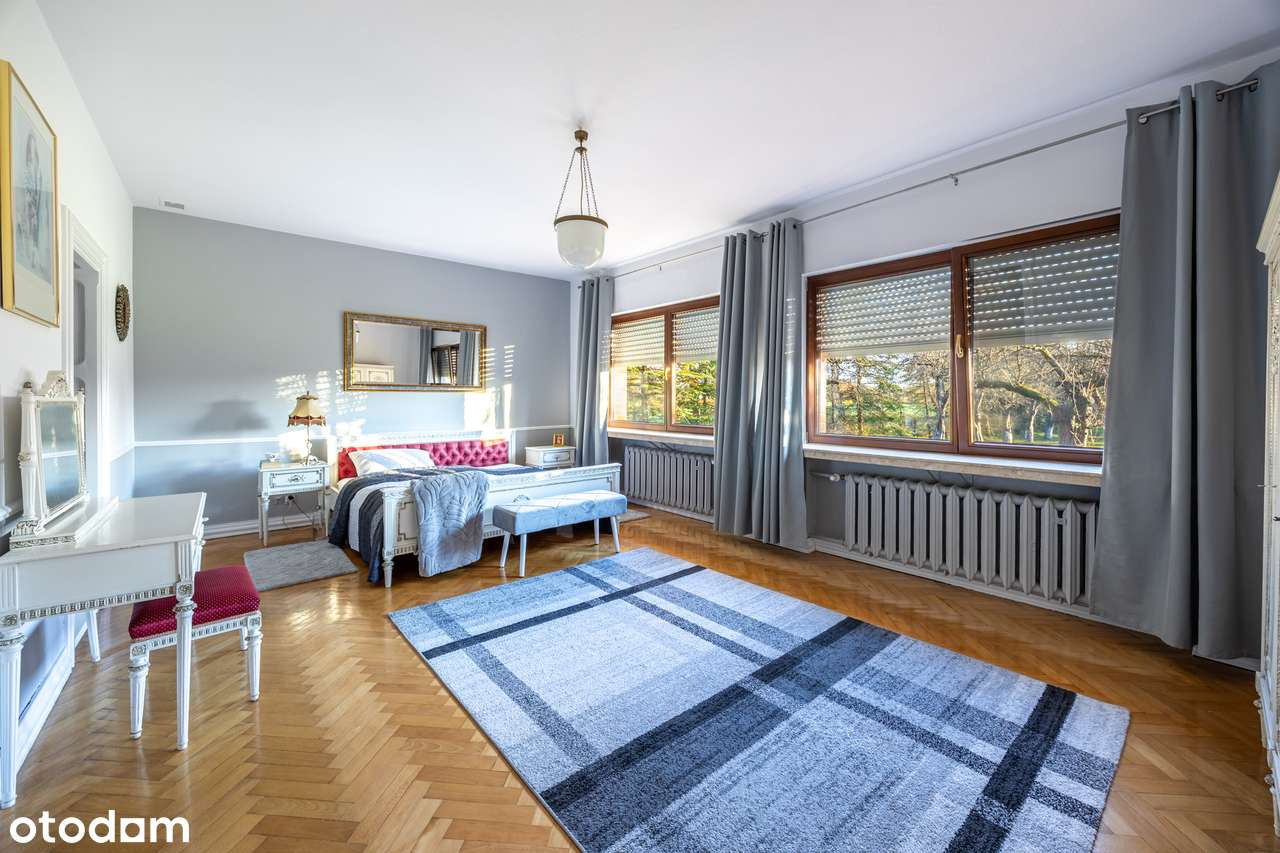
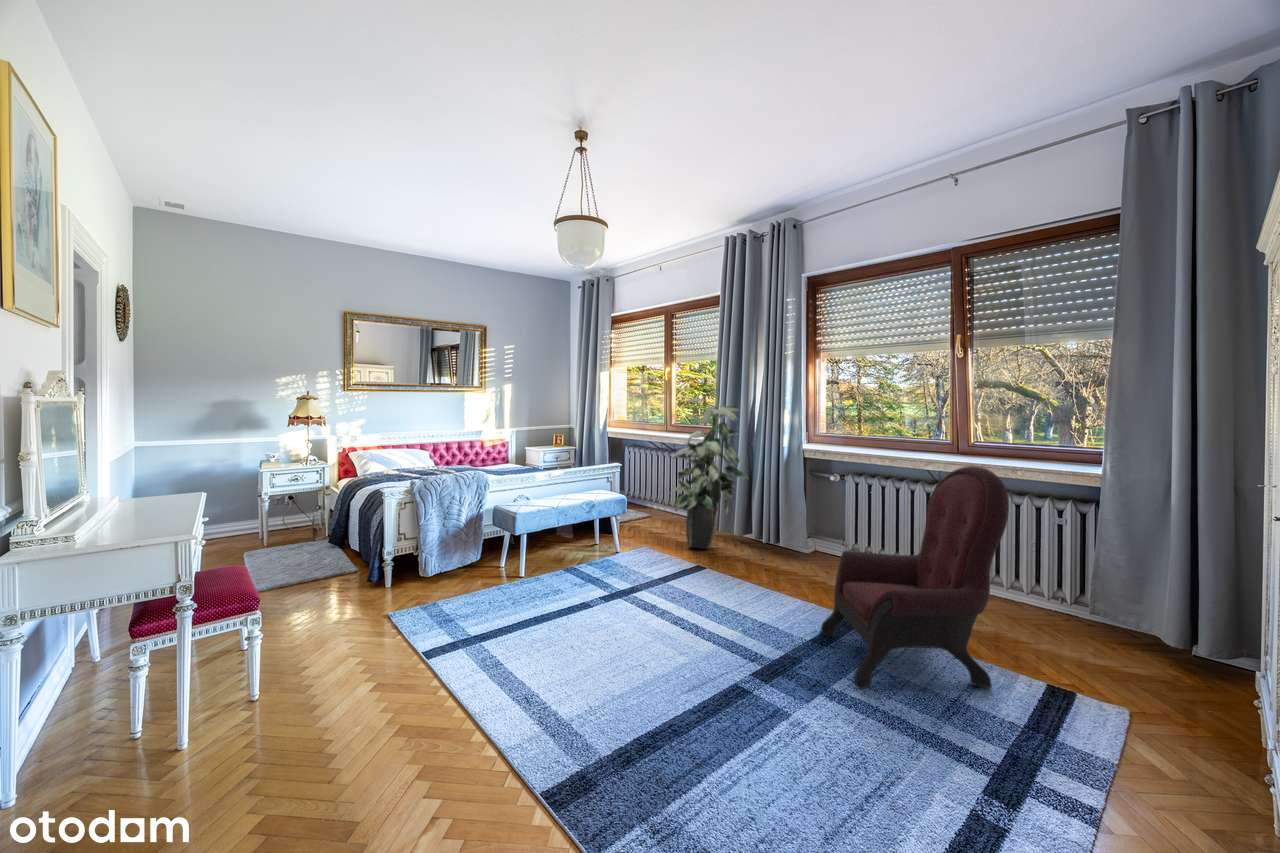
+ indoor plant (704, 472)
+ armchair (910, 563)
